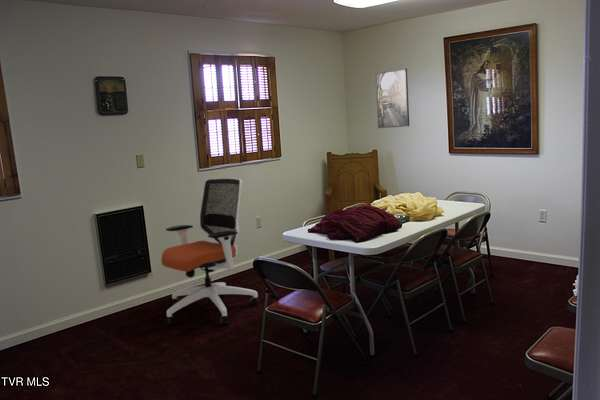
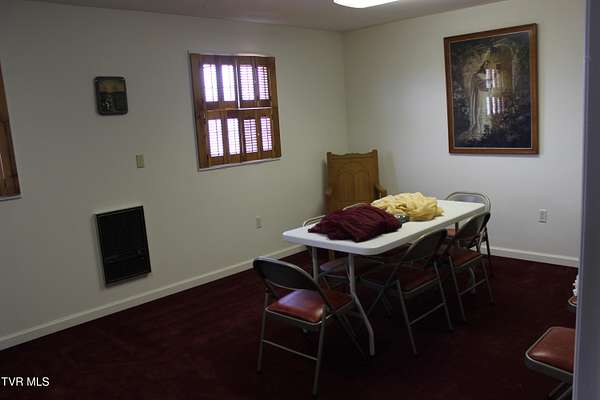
- office chair (201, 248)
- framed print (392, 99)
